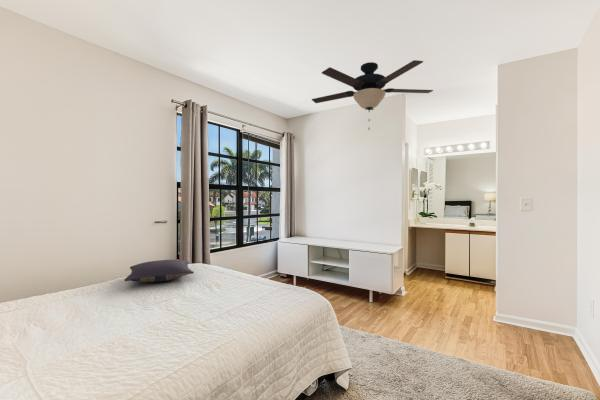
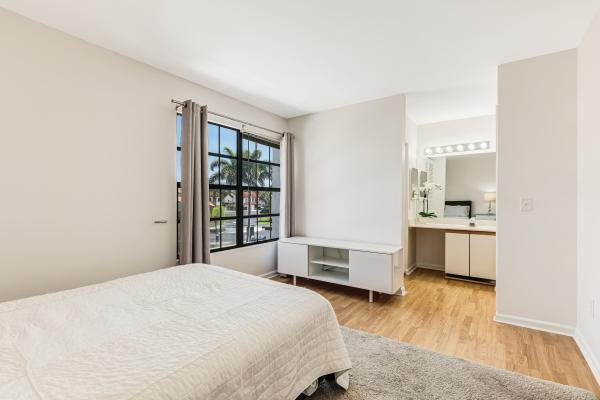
- pillow (160, 269)
- ceiling fan (369, 99)
